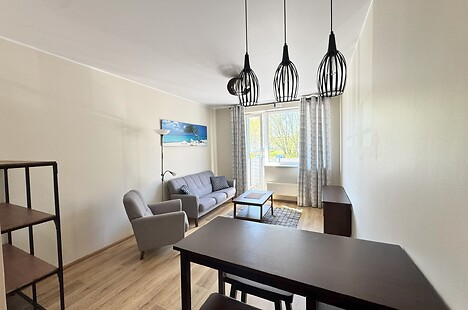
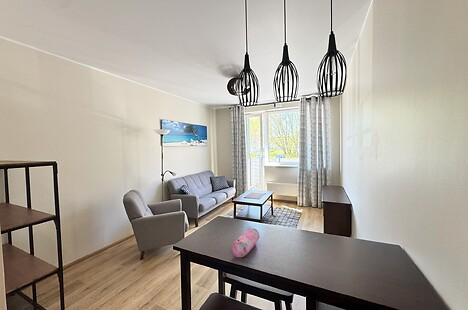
+ pencil case (246, 241)
